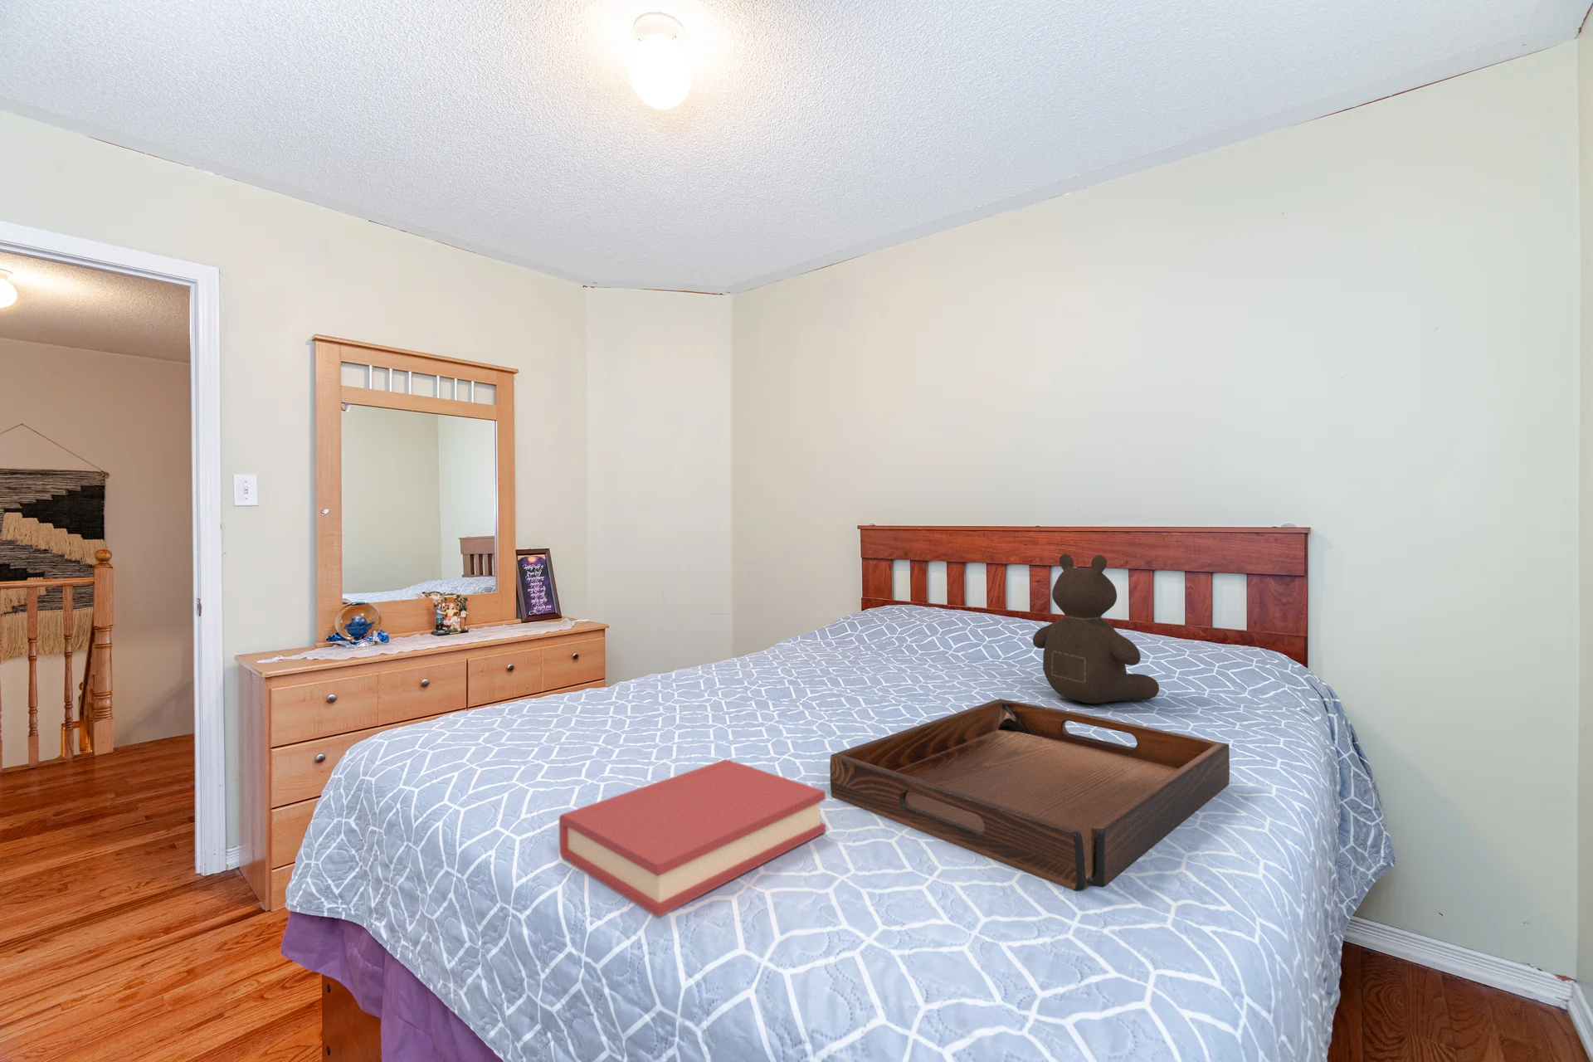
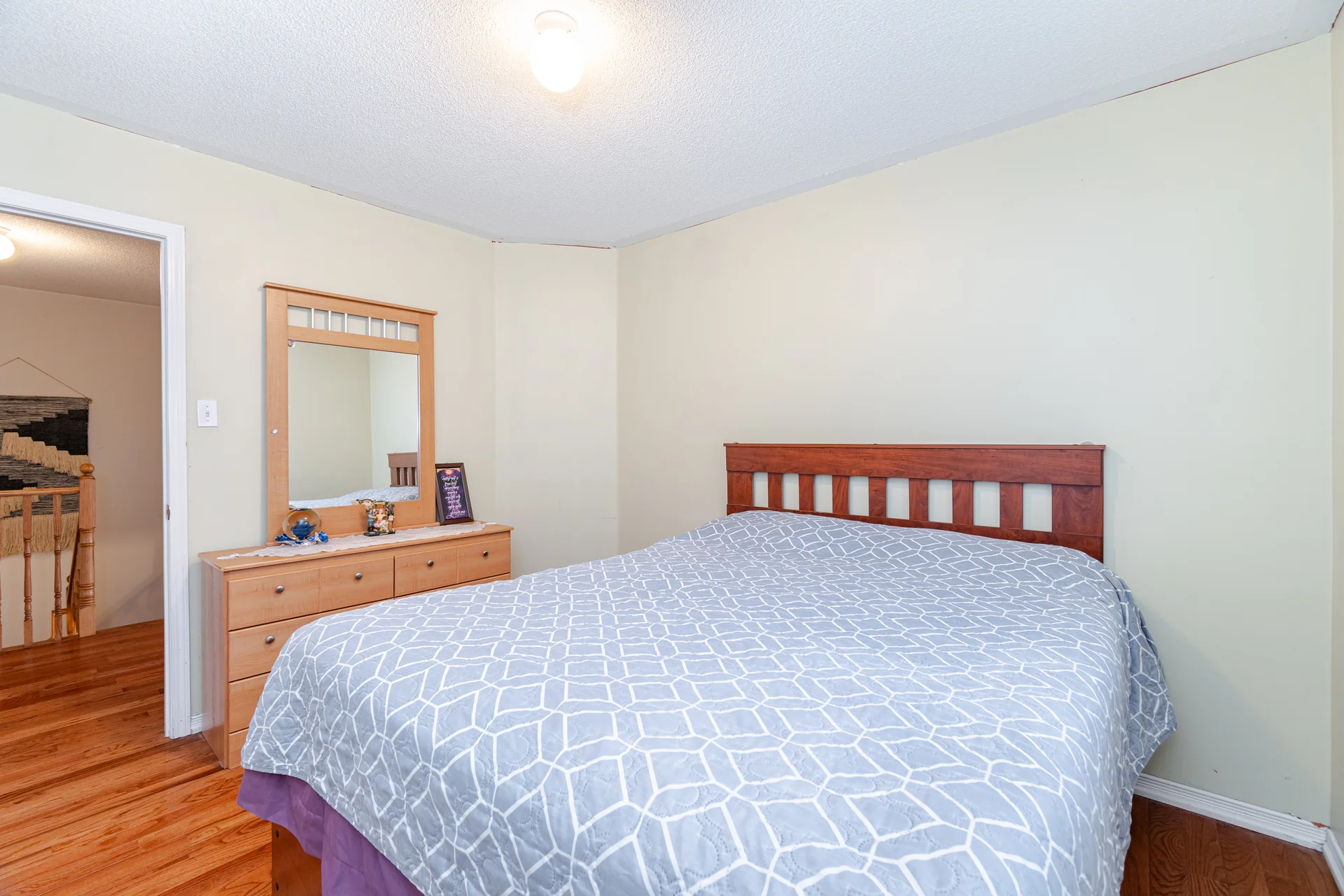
- serving tray (1032, 769)
- hardback book (697, 823)
- teddy bear (1096, 626)
